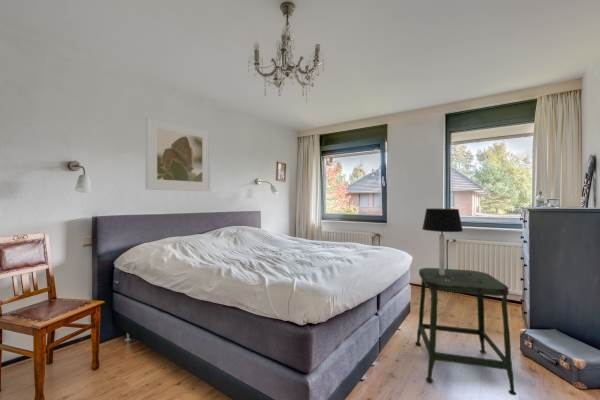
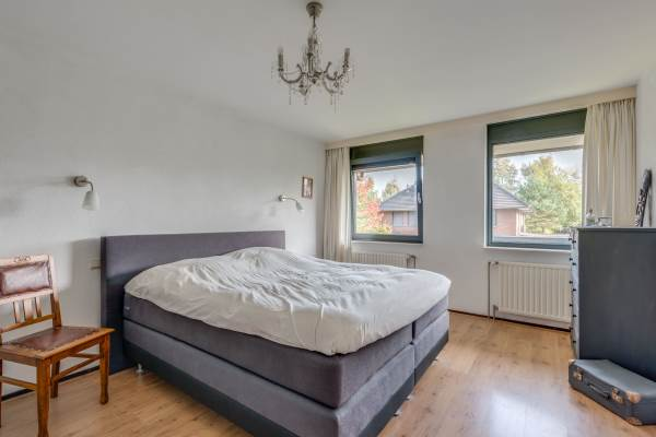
- table lamp (441, 241)
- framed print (181, 157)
- stool (458, 327)
